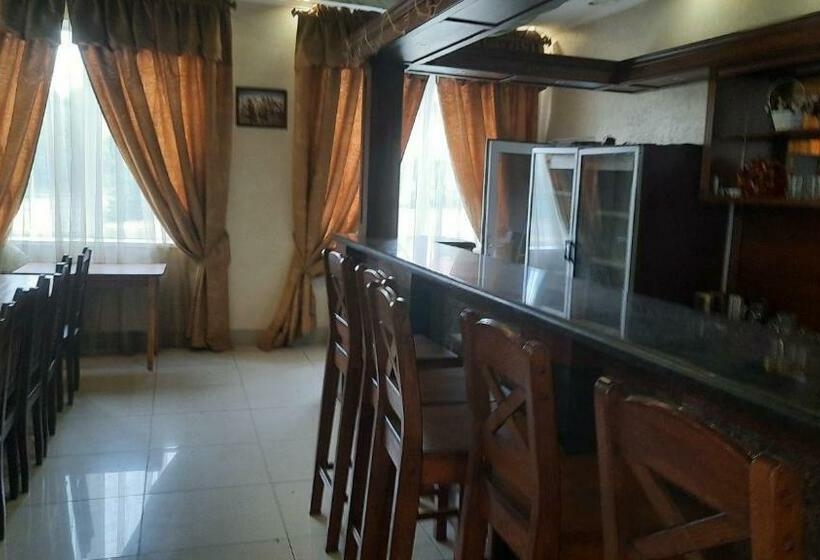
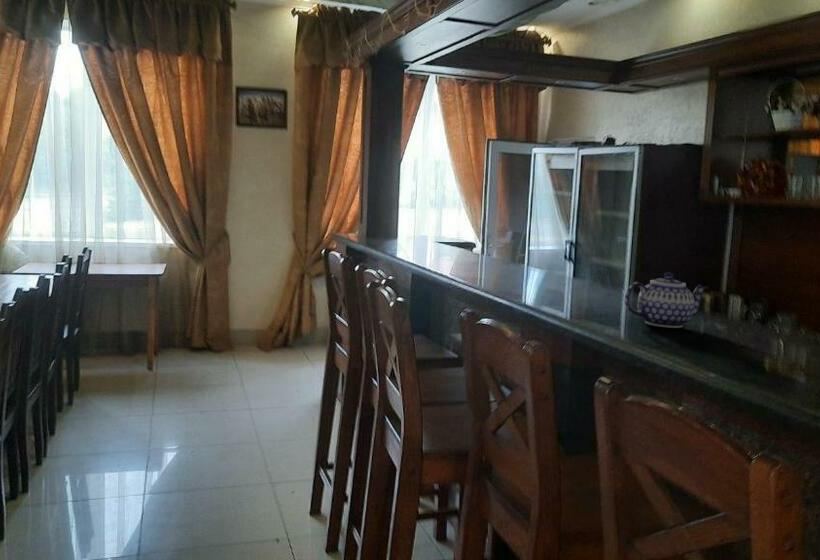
+ teapot (666, 298)
